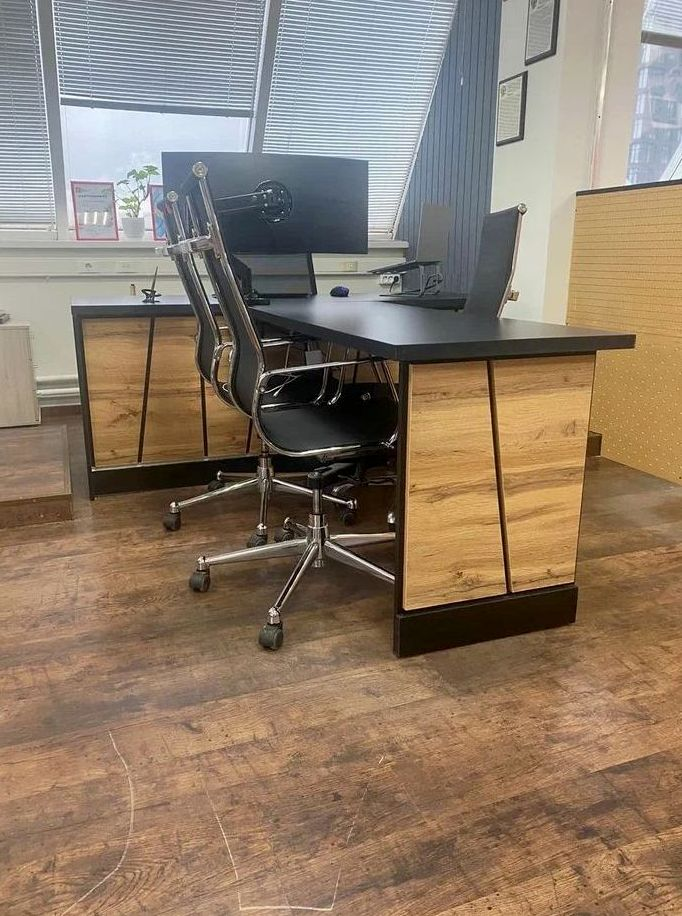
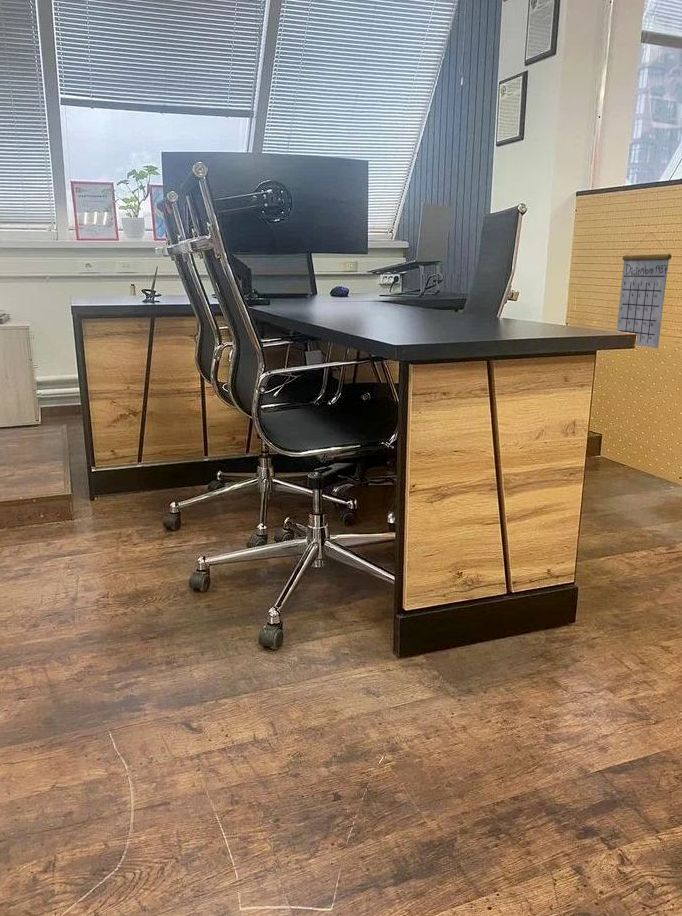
+ calendar (642, 289)
